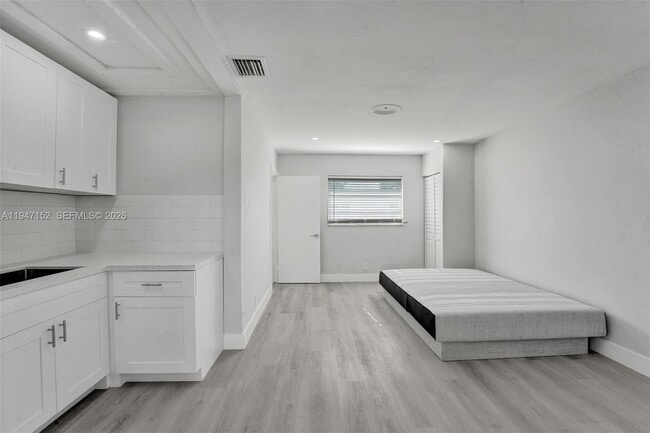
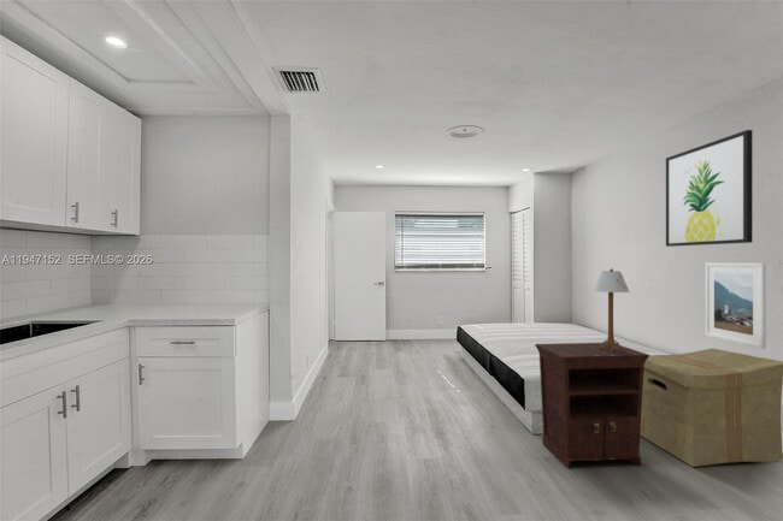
+ nightstand (588, 401)
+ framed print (732, 302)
+ wall art (703, 195)
+ cardboard box (701, 398)
+ table lamp (611, 308)
